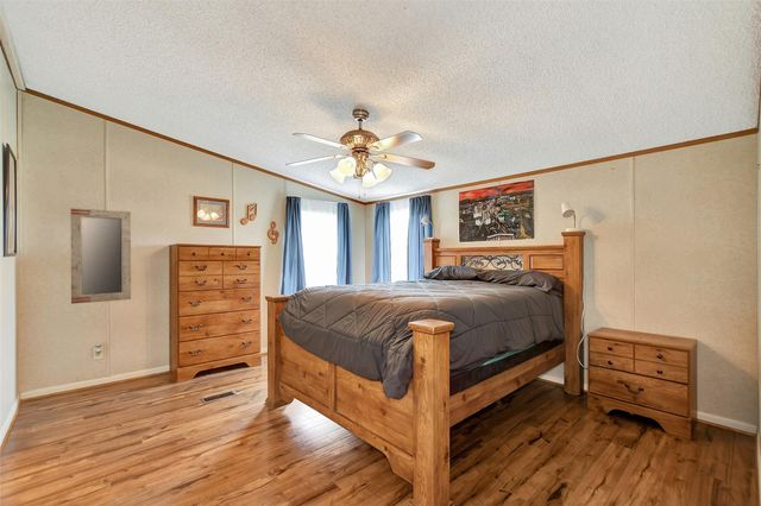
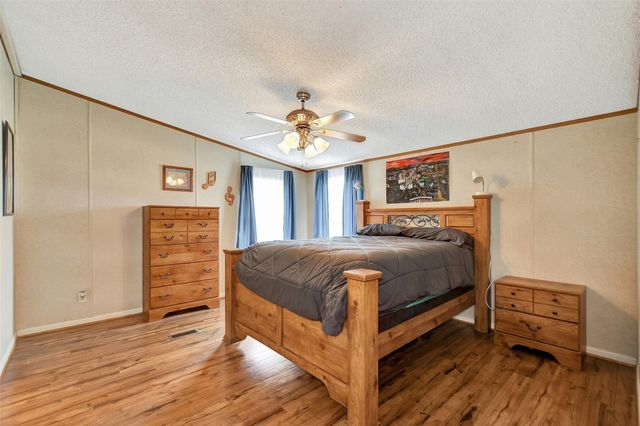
- home mirror (101, 255)
